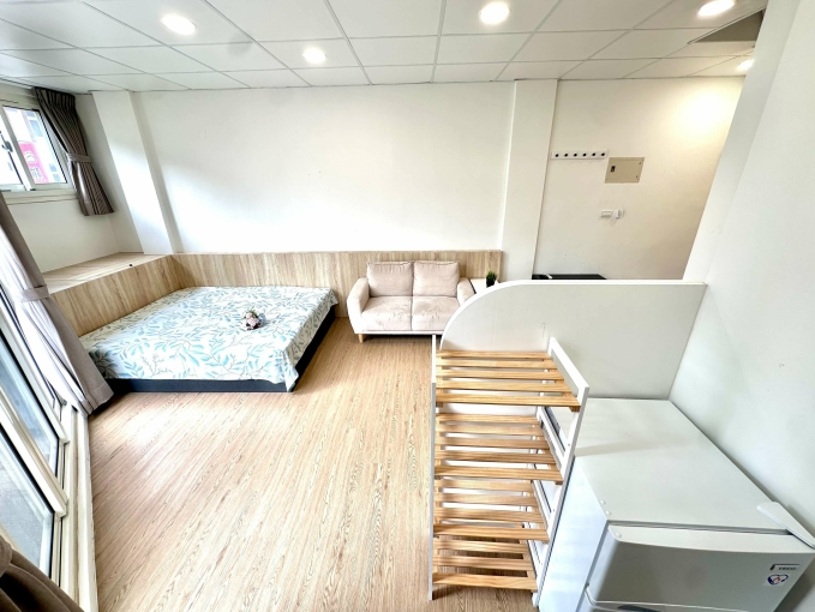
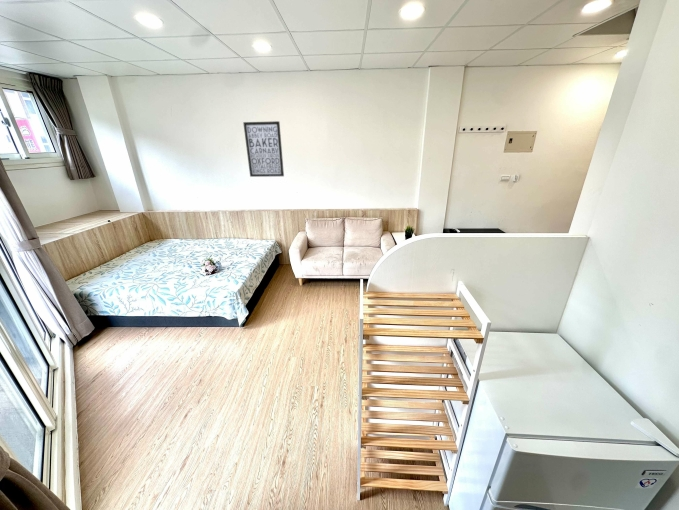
+ wall art (264, 150)
